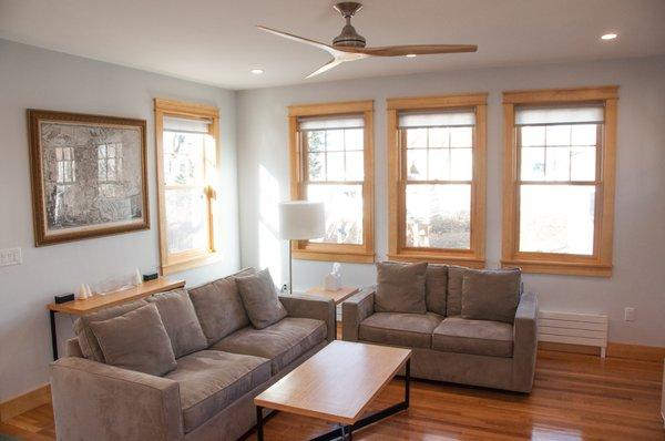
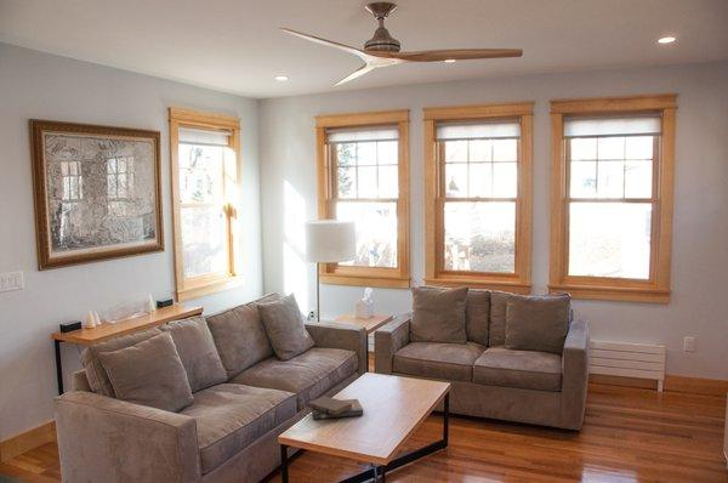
+ diary (334, 408)
